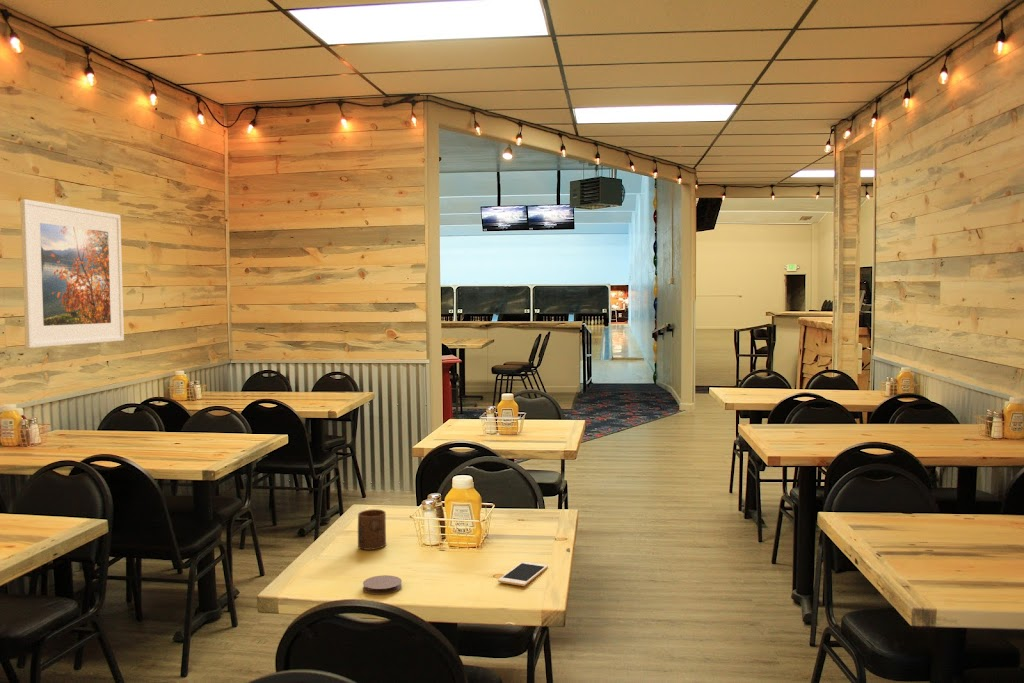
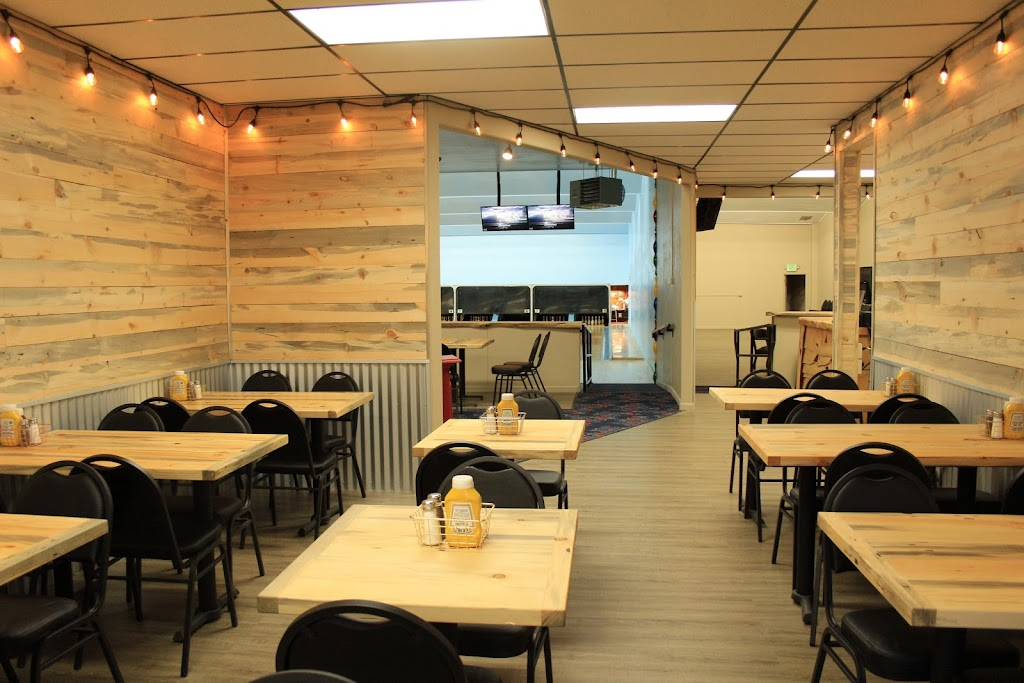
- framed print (76, 276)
- cup (371, 529)
- coaster (382, 584)
- cell phone (523, 573)
